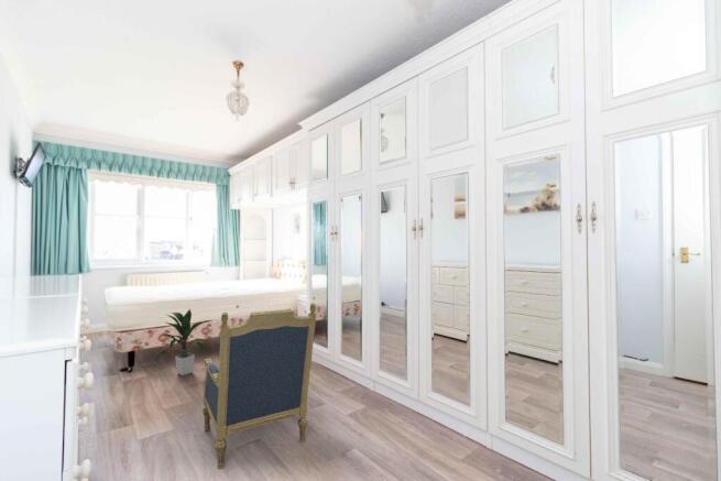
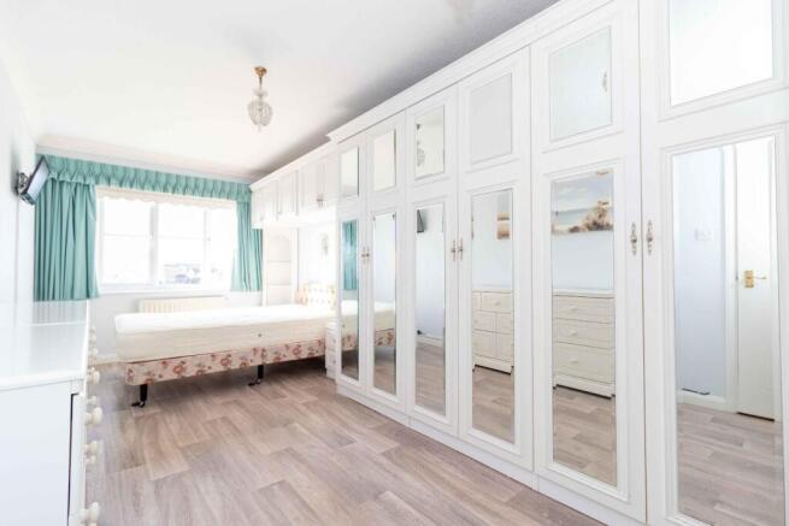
- indoor plant (182, 340)
- armchair (258, 360)
